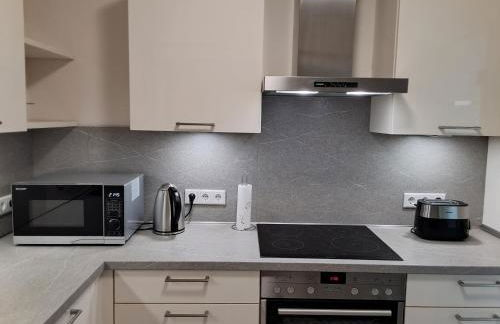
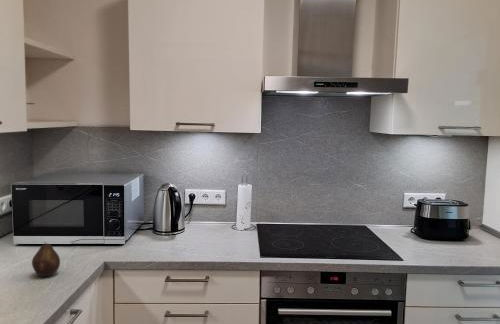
+ fruit (46, 258)
